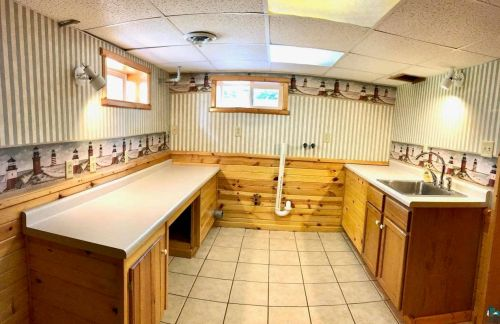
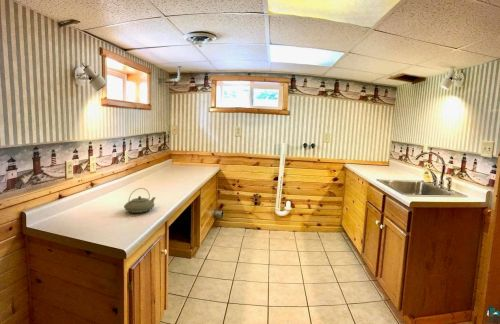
+ teapot (141, 199)
